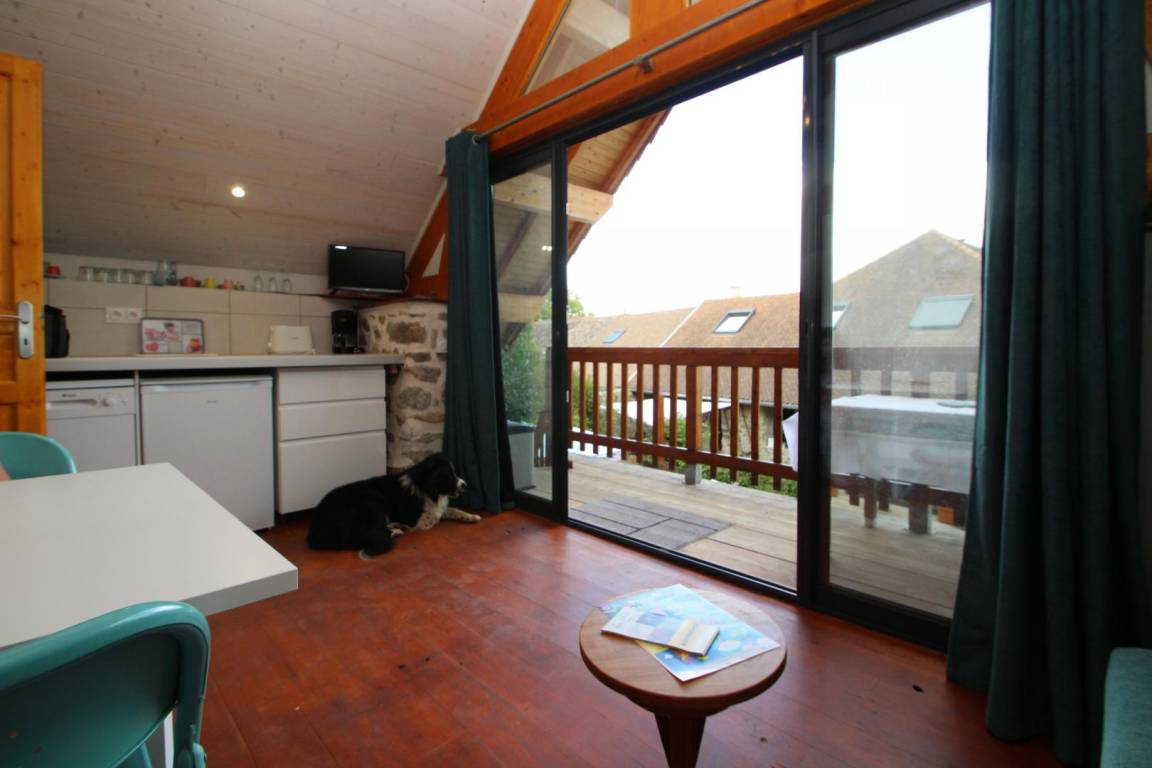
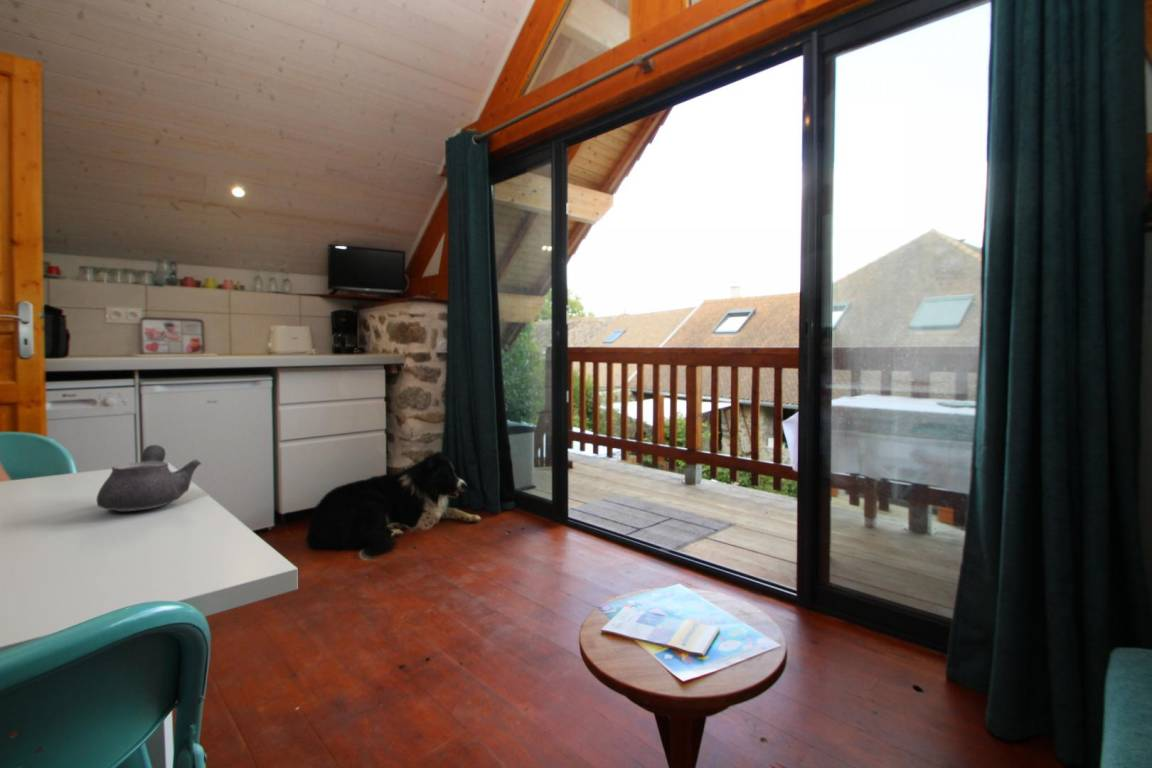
+ teapot (151, 475)
